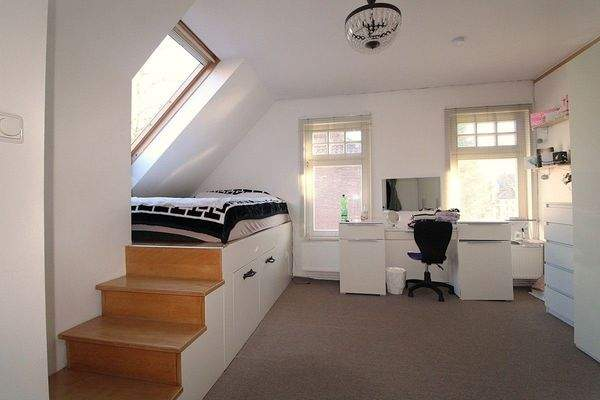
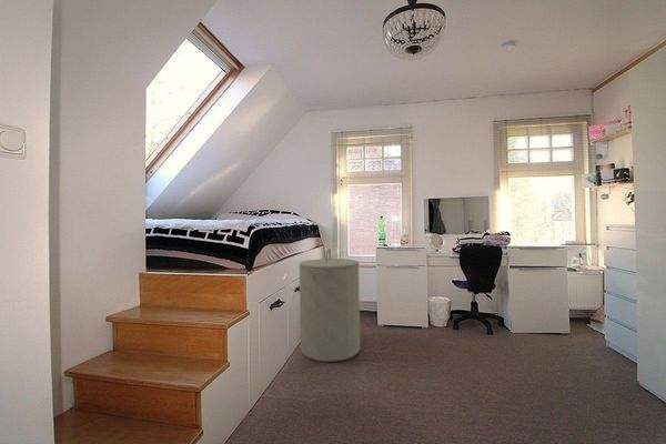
+ laundry hamper (330, 297)
